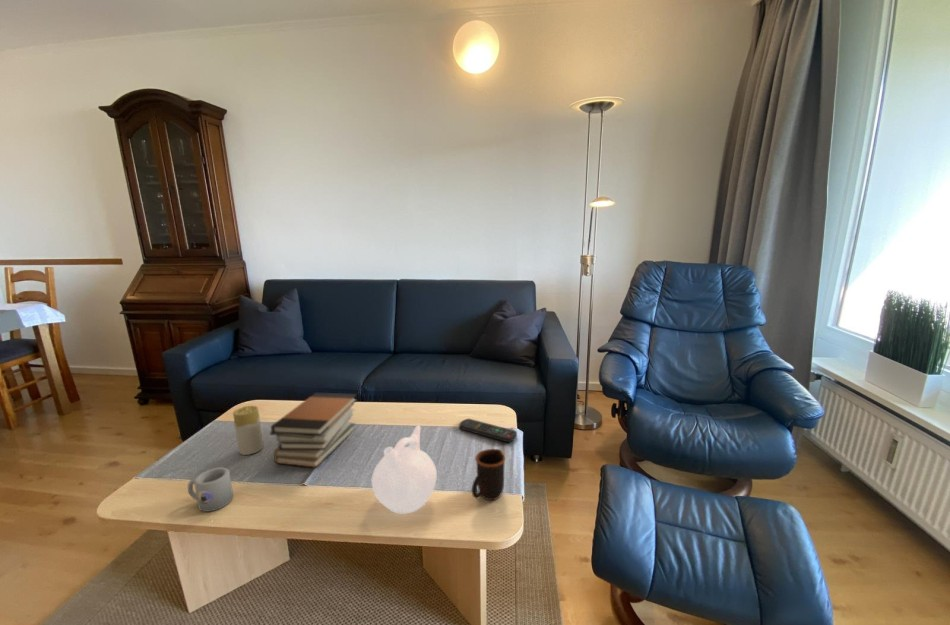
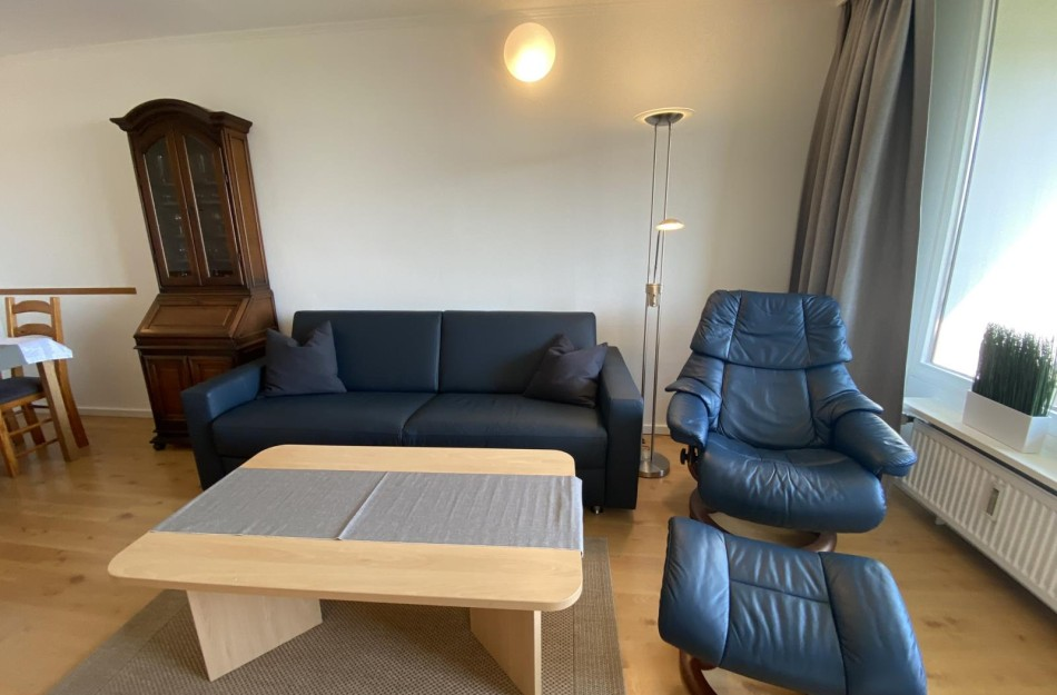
- mug (487, 478)
- candle (248, 429)
- teapot (404, 468)
- mug (207, 488)
- book stack (318, 426)
- remote control (487, 429)
